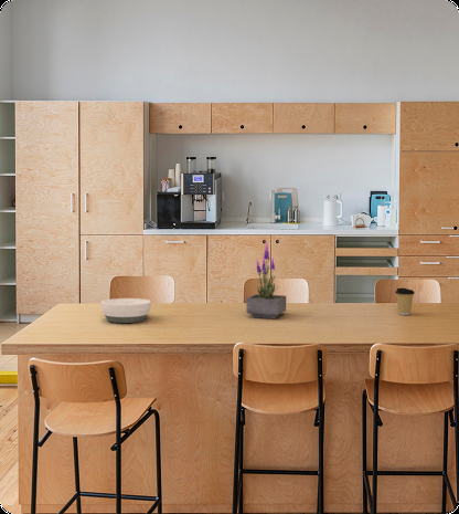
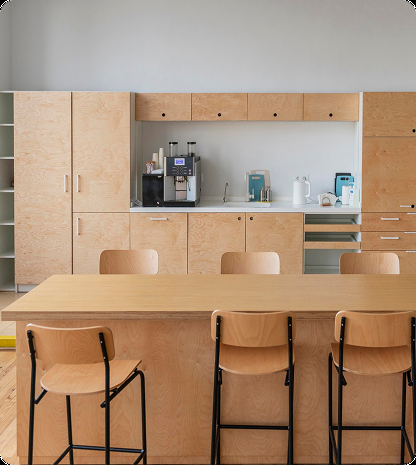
- coffee cup (404, 301)
- bowl (126, 311)
- potted plant (266, 279)
